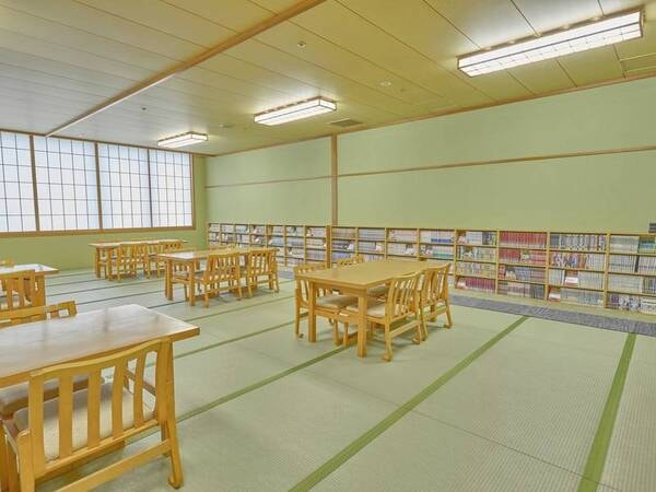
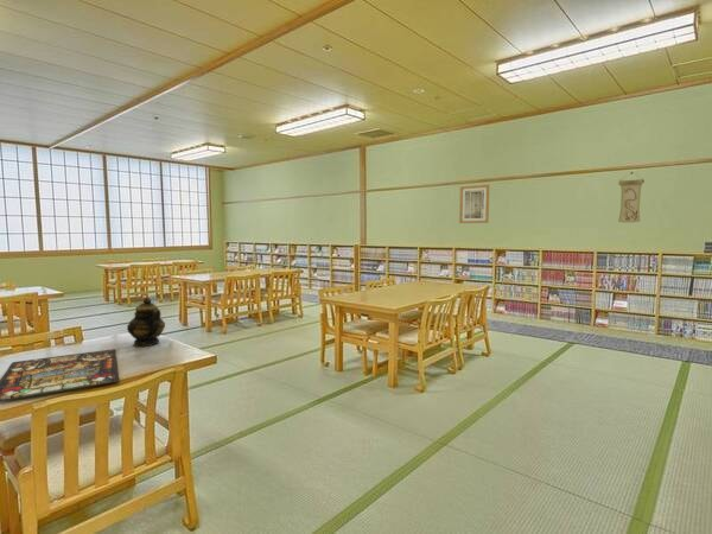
+ wall art (473, 204)
+ wall scroll (630, 197)
+ teapot (146, 320)
+ stained glass panel (62, 370)
